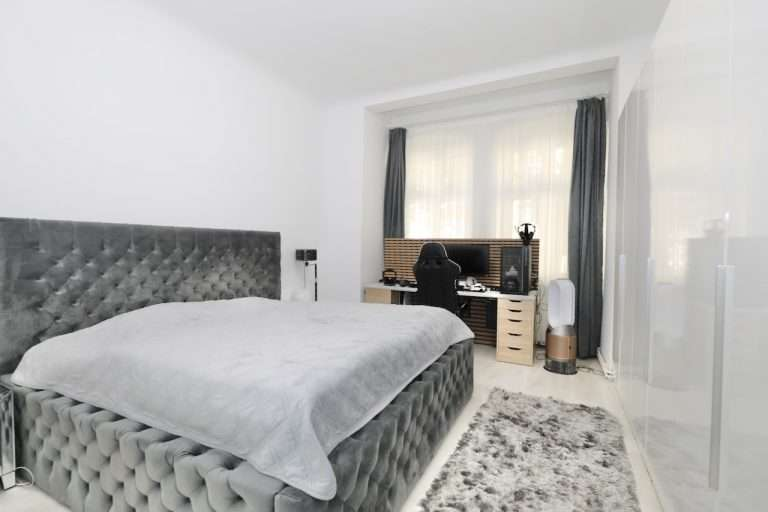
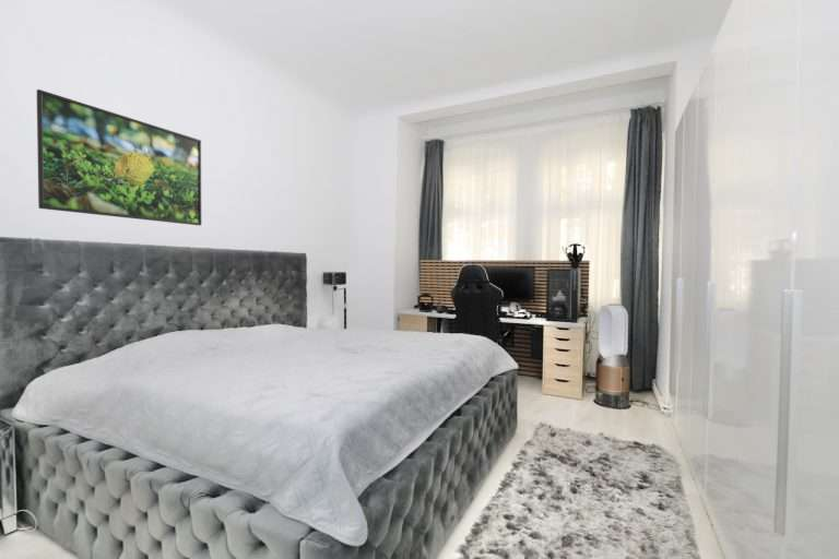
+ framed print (132, 168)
